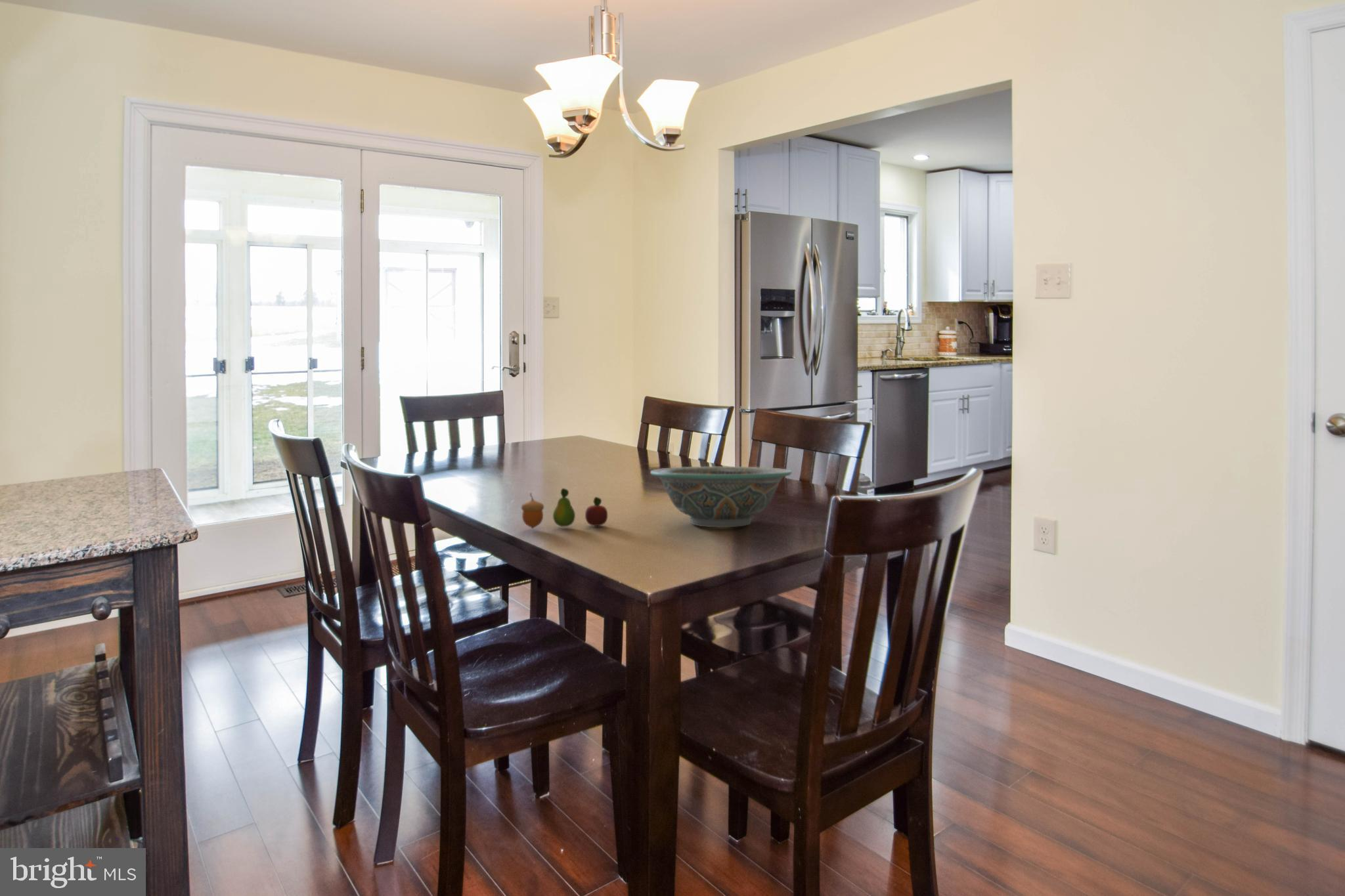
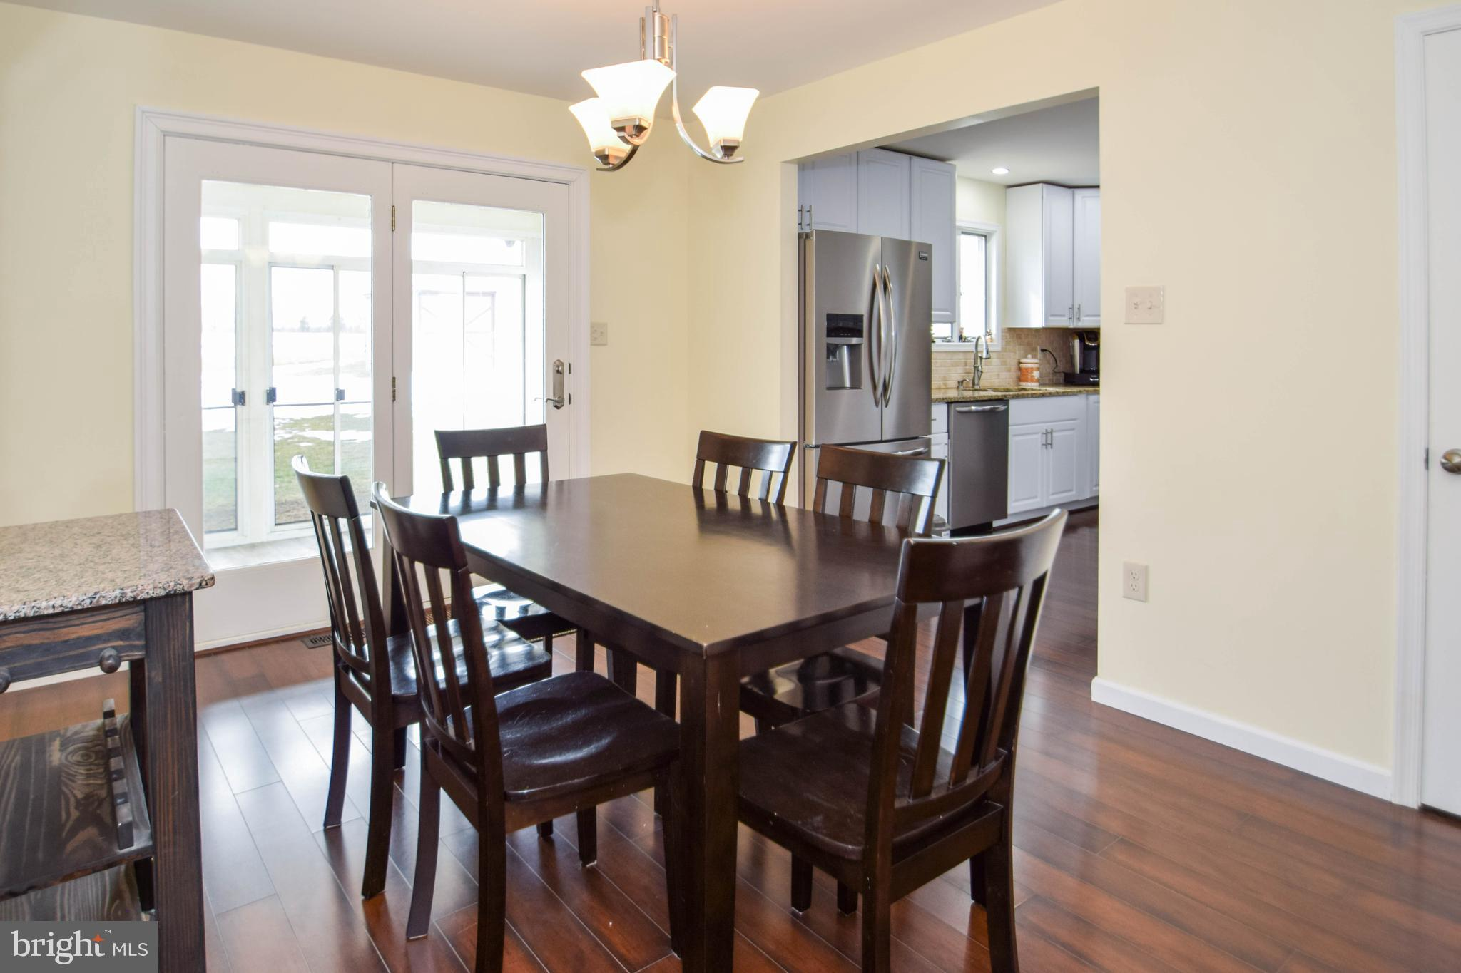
- decorative bowl (720, 497)
- fruit (565, 507)
